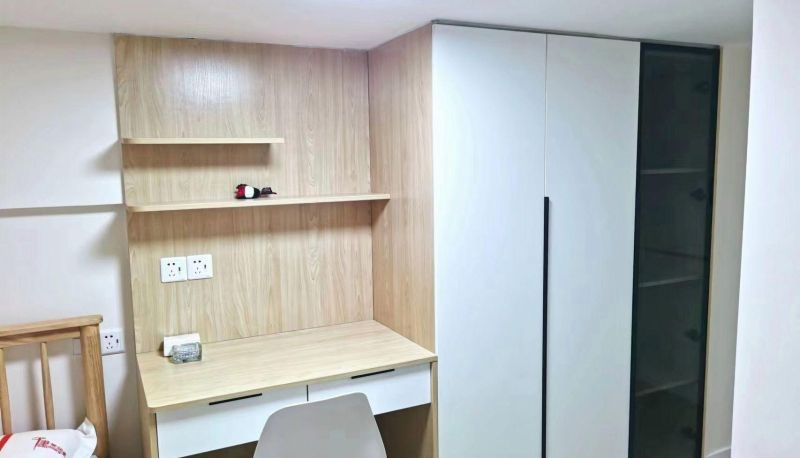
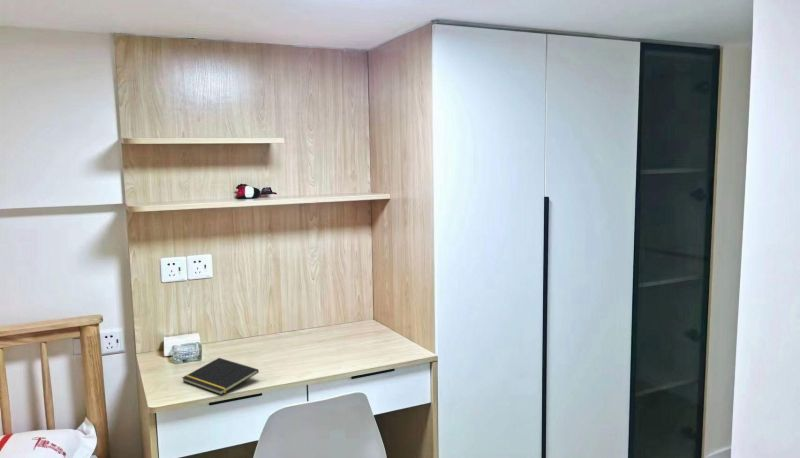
+ notepad (220, 375)
